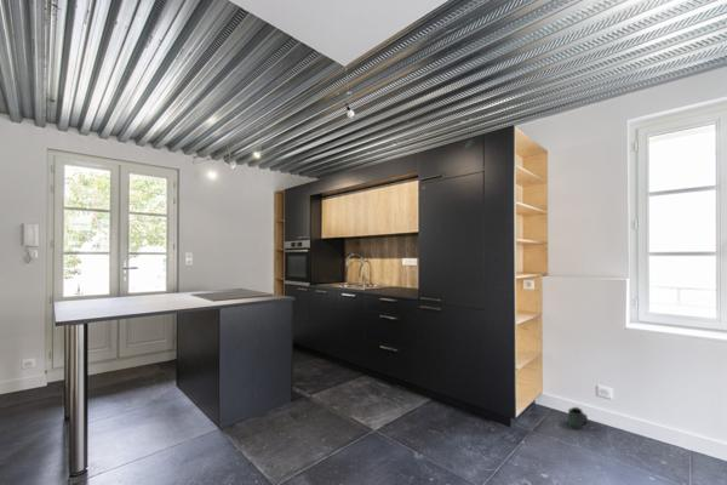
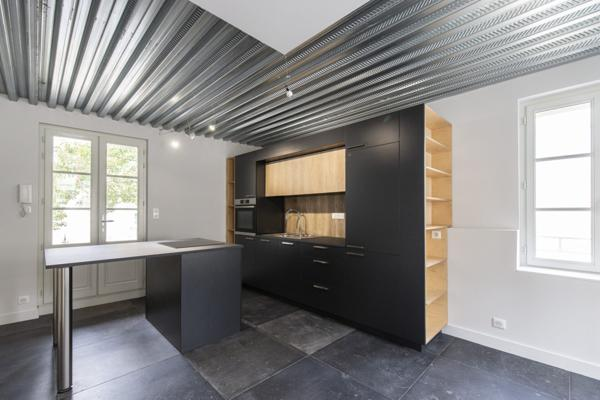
- shoe (578, 415)
